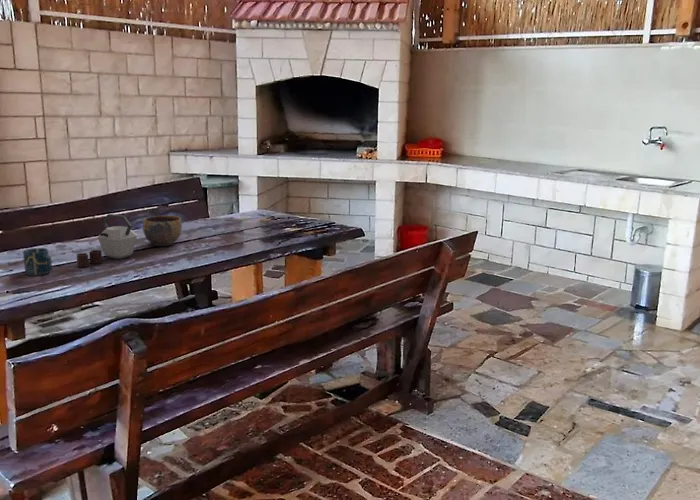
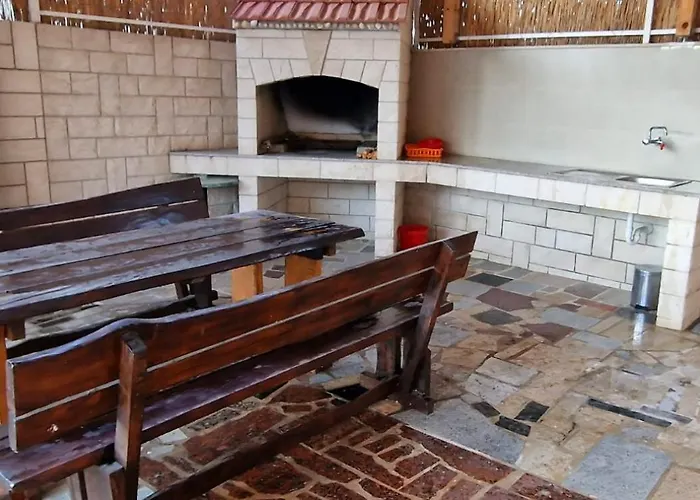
- bowl (162, 231)
- kettle (104, 239)
- cup (39, 262)
